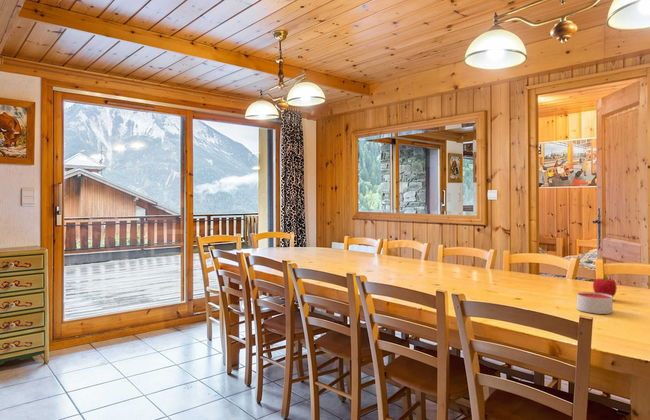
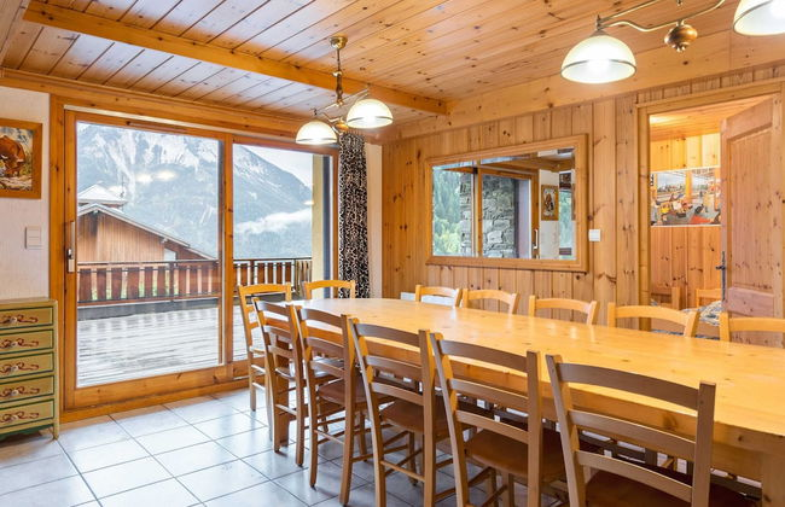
- fruit (604, 287)
- candle (594, 302)
